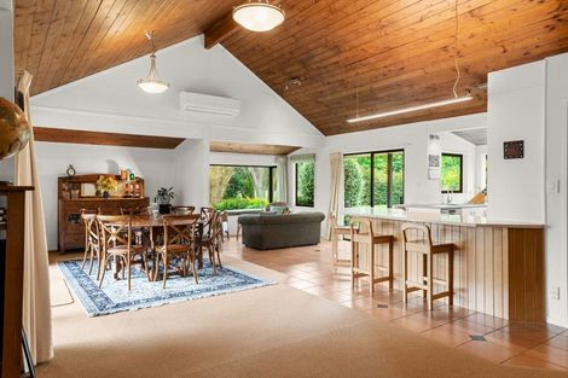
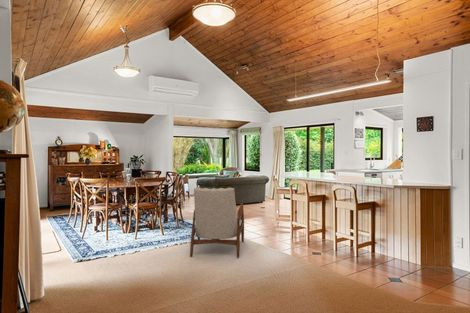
+ armchair (217, 217)
